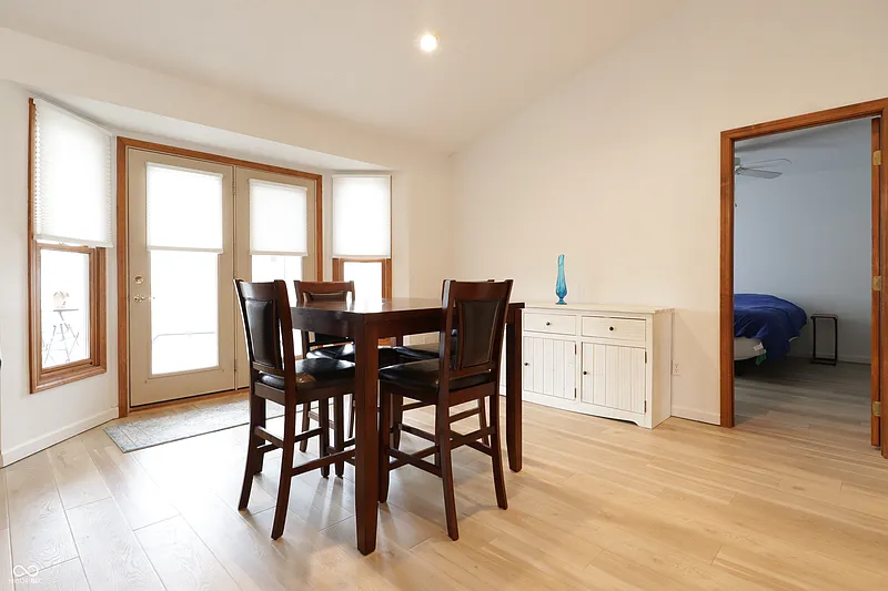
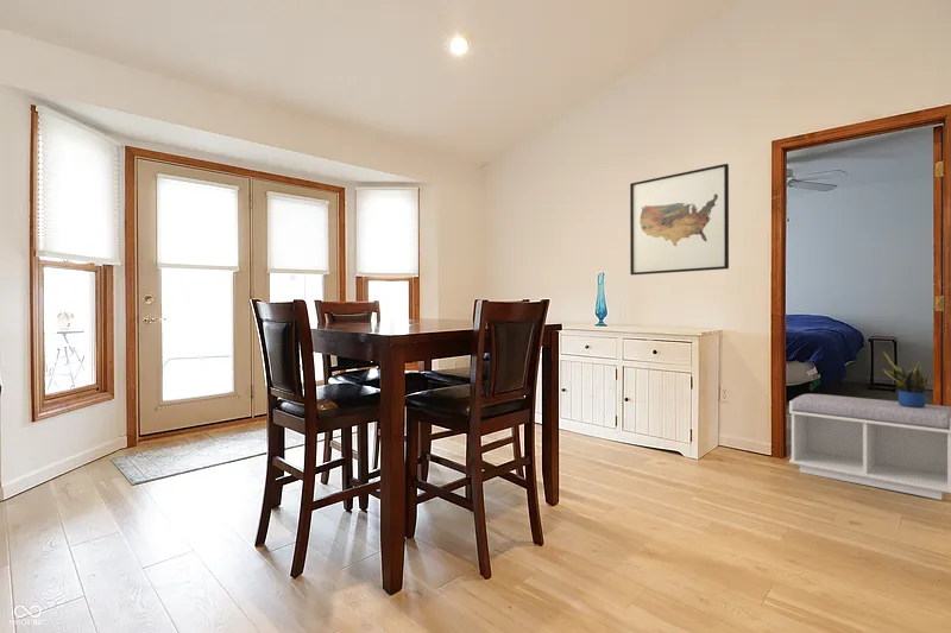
+ potted plant (902, 378)
+ bench (869, 439)
+ wall art (675, 223)
